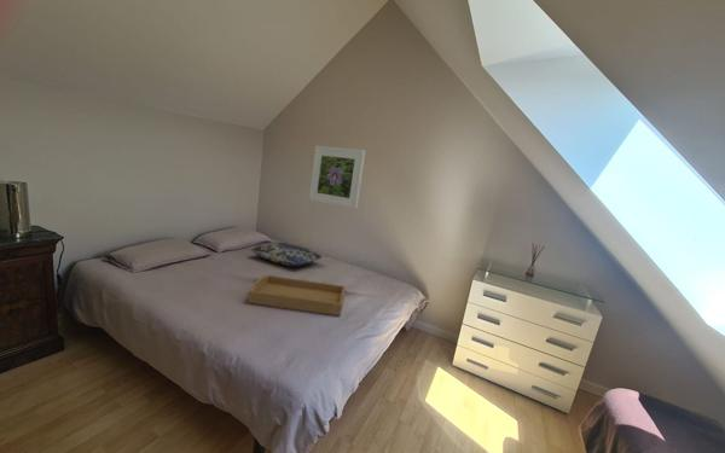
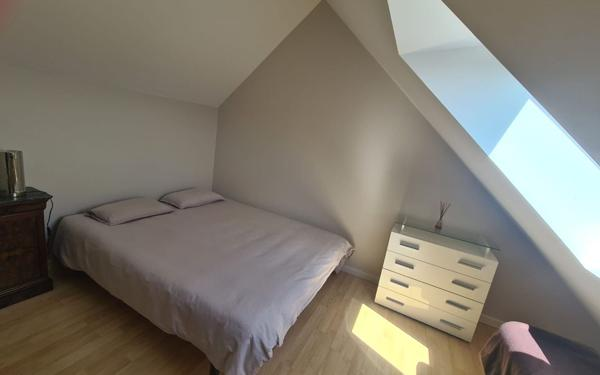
- cushion (288, 252)
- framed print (335, 176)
- serving tray (301, 291)
